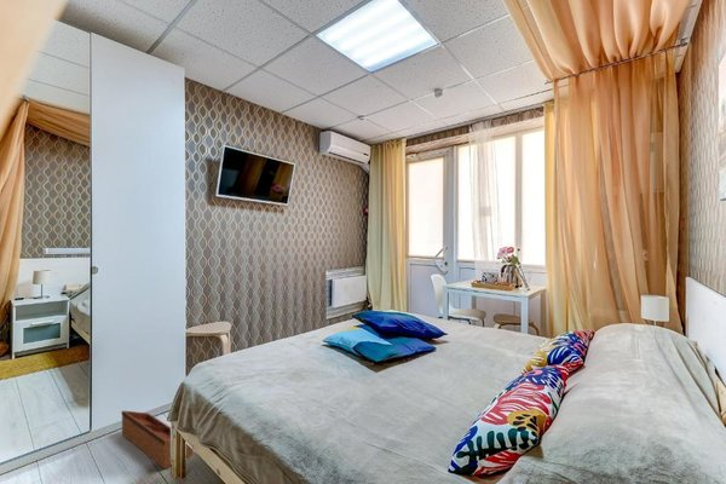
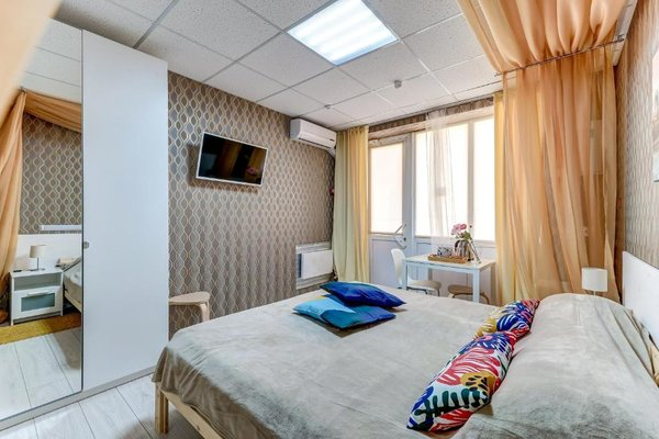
- storage bin (155, 431)
